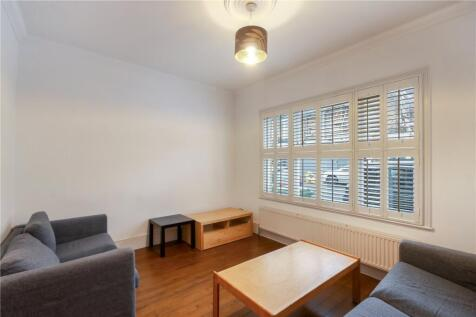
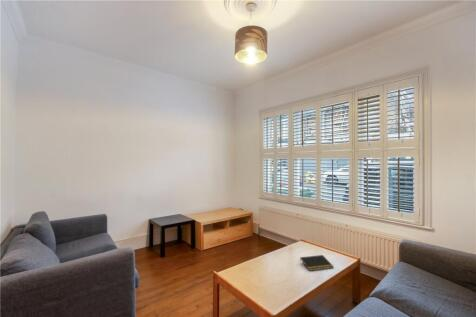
+ notepad (316, 262)
